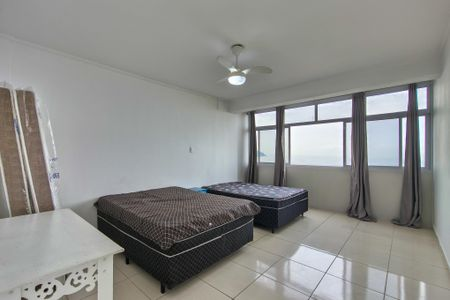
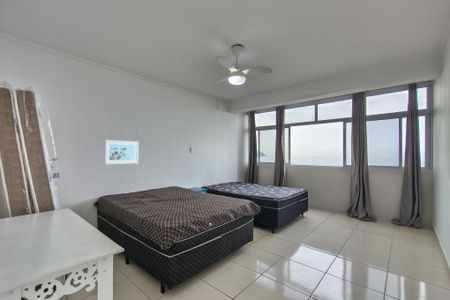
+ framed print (122, 152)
